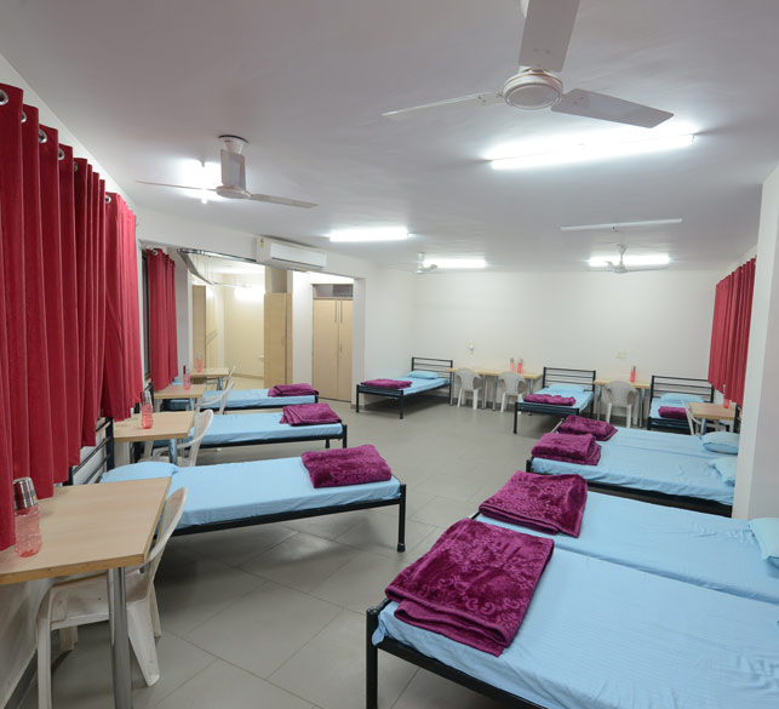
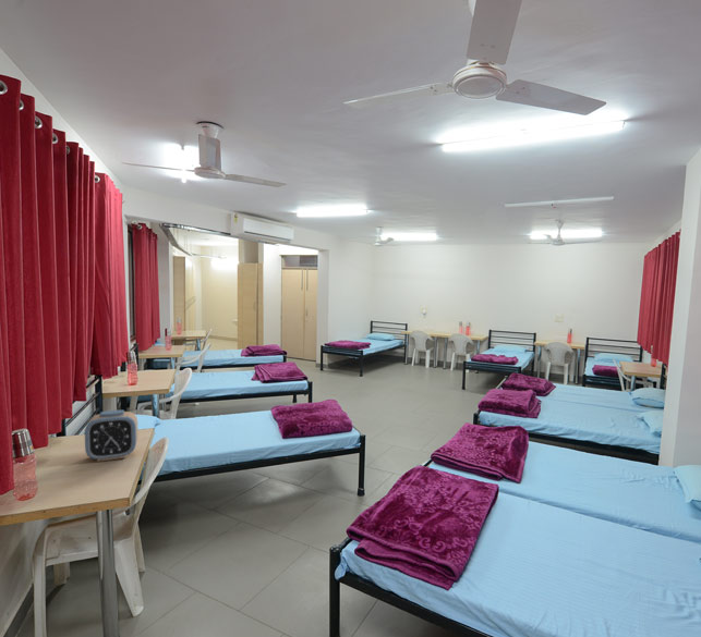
+ alarm clock (112, 434)
